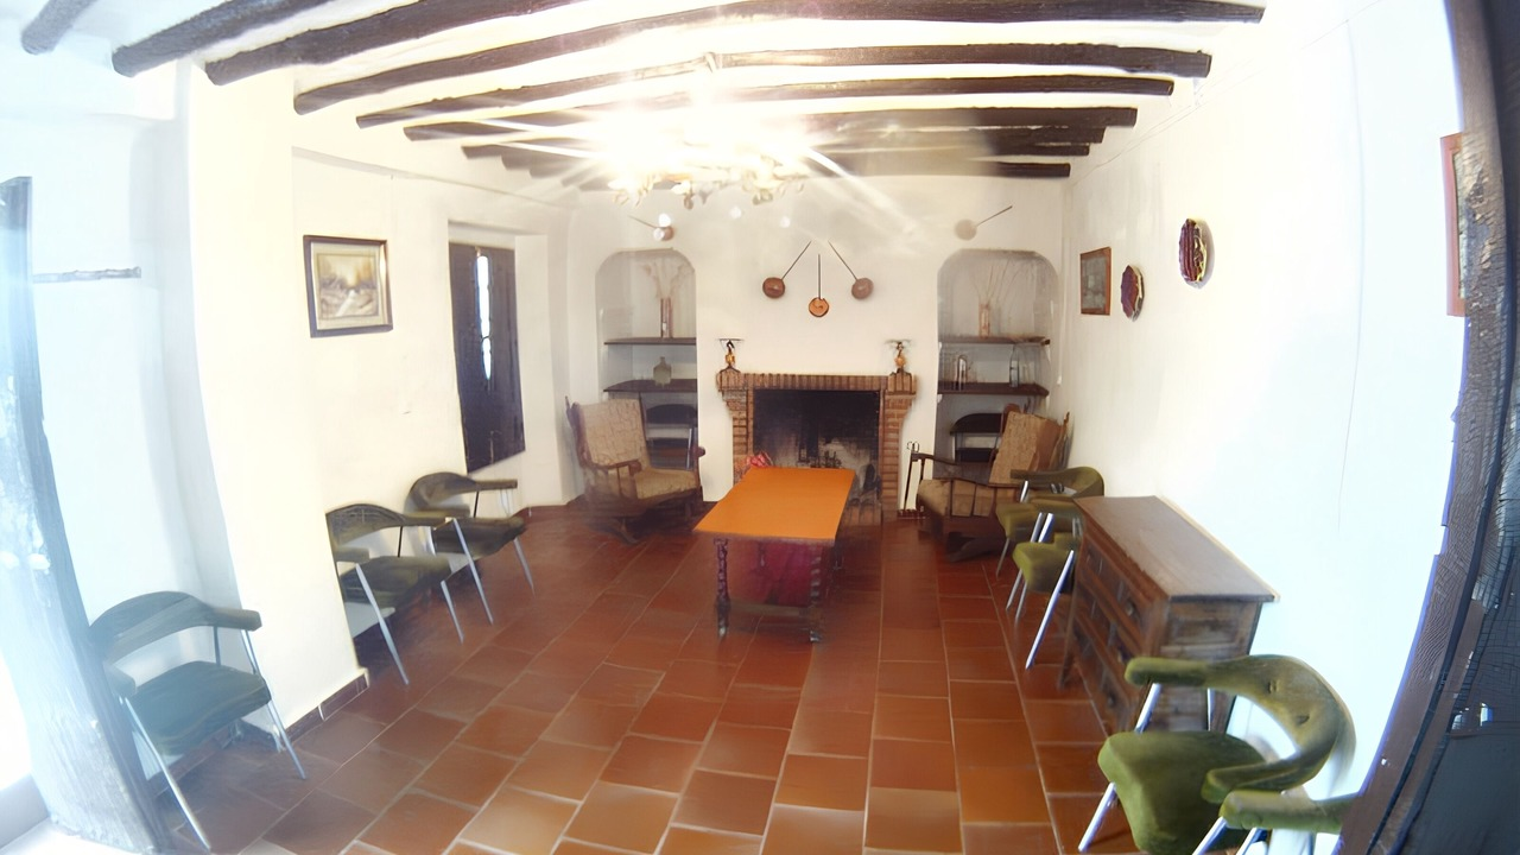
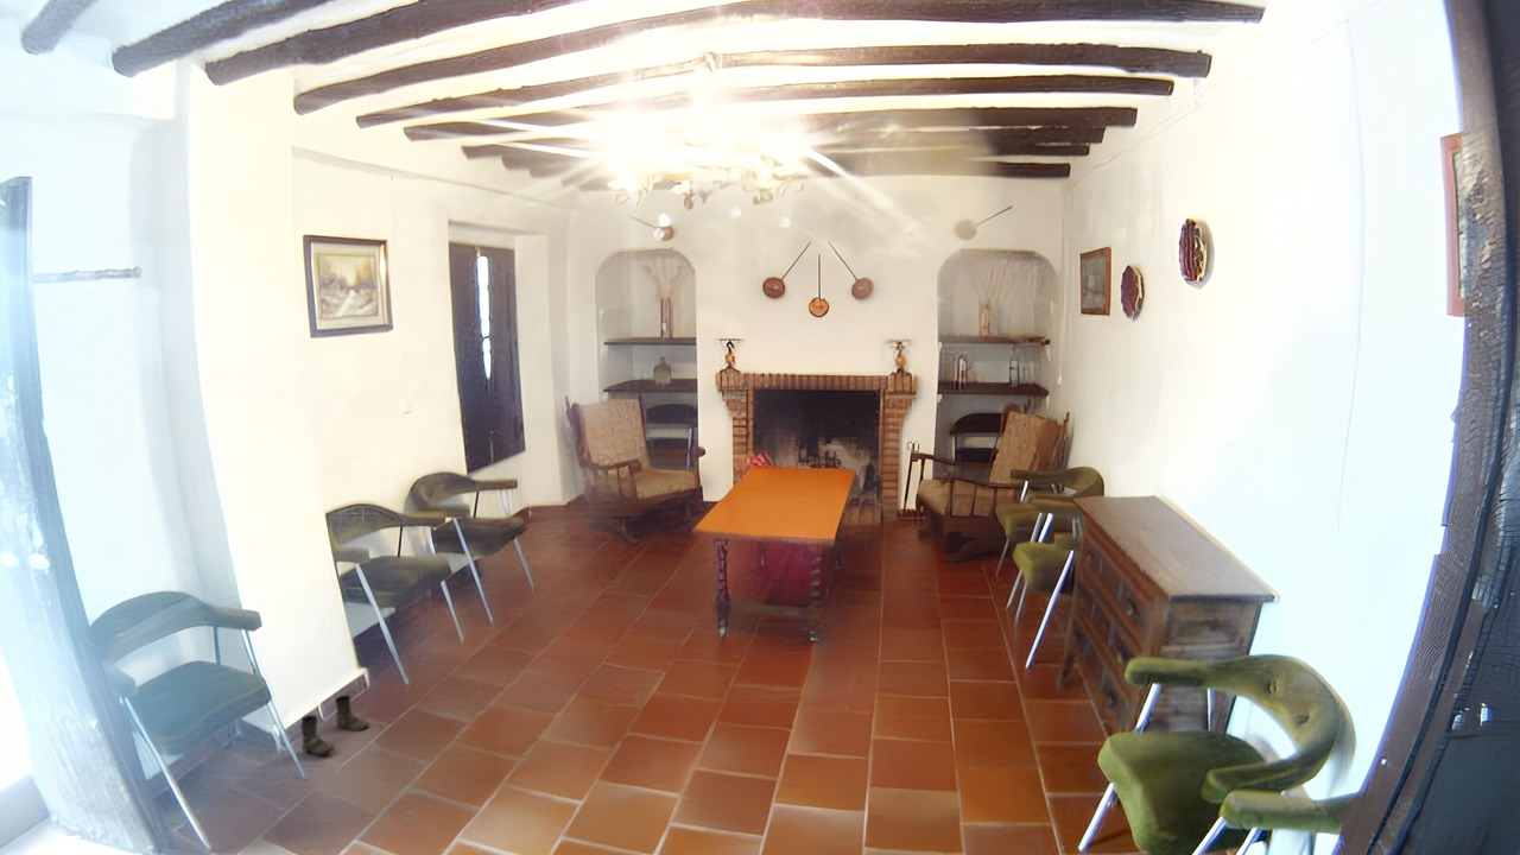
+ boots (336, 722)
